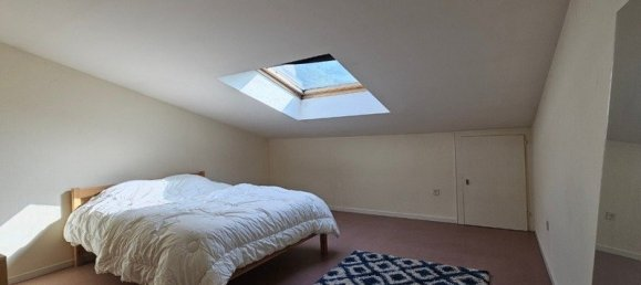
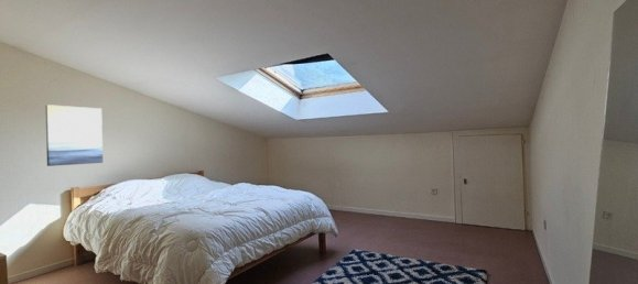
+ wall art (75, 135)
